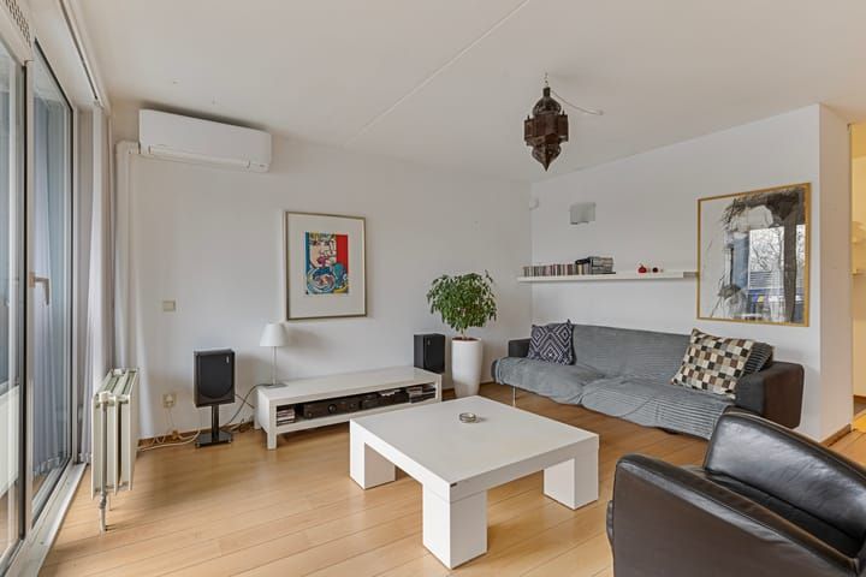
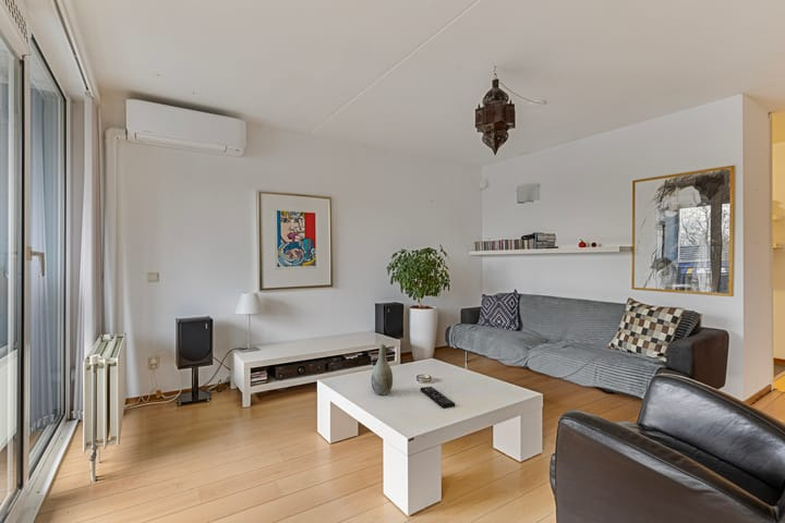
+ vase (382, 368)
+ remote control (436, 396)
